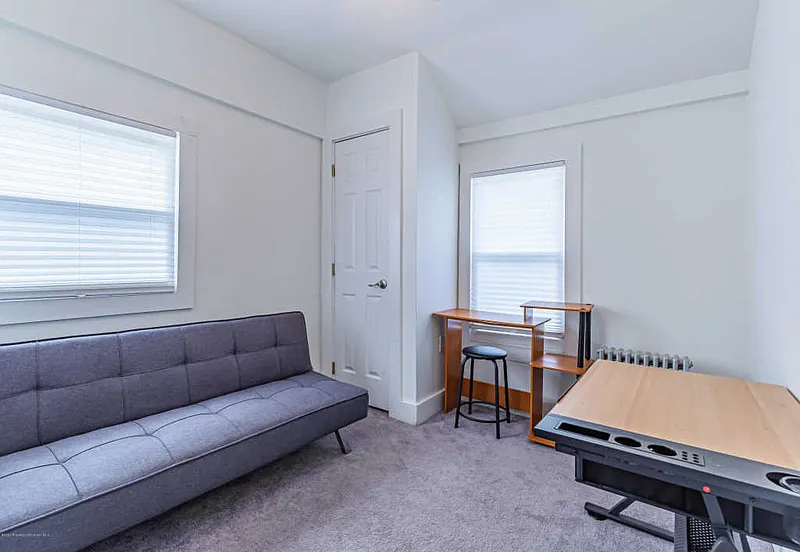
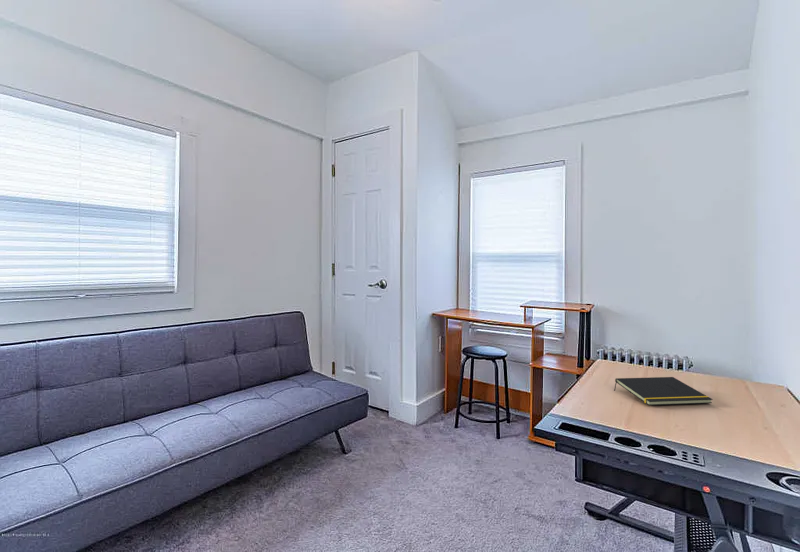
+ notepad (661, 390)
